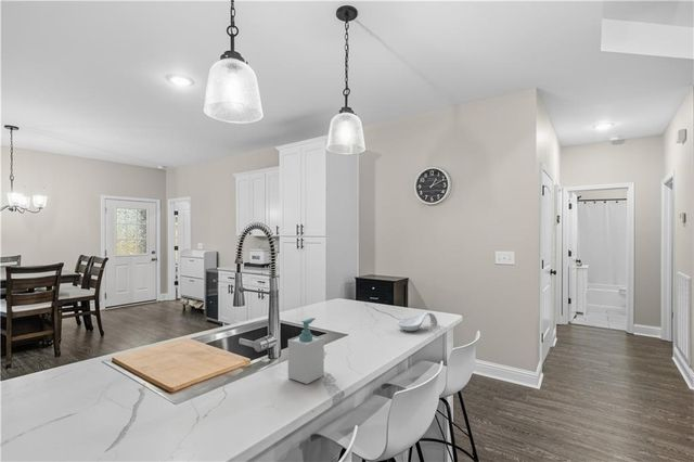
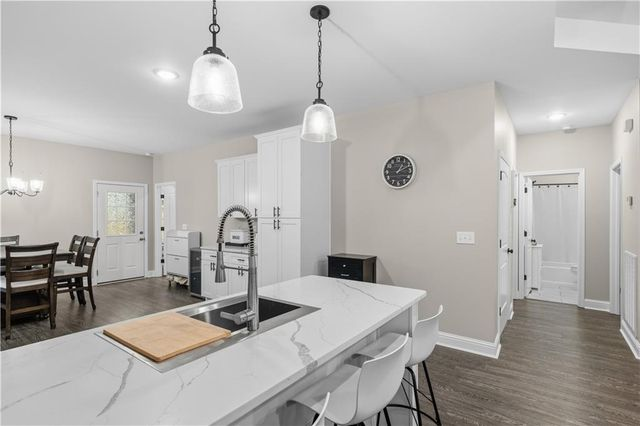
- spoon rest (417, 320)
- soap bottle (306, 348)
